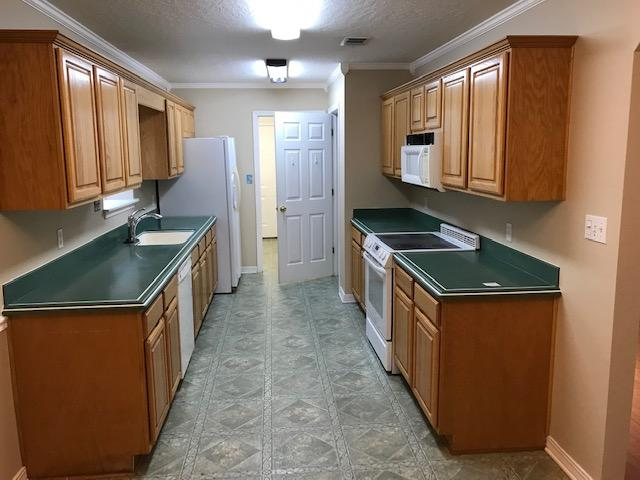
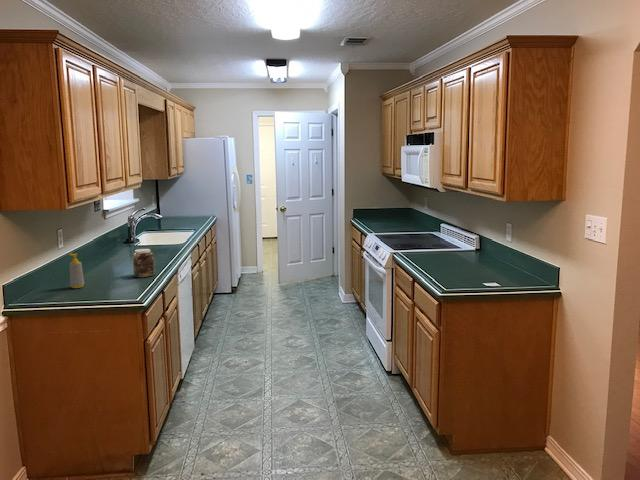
+ jar (143, 262)
+ soap bottle (76, 270)
